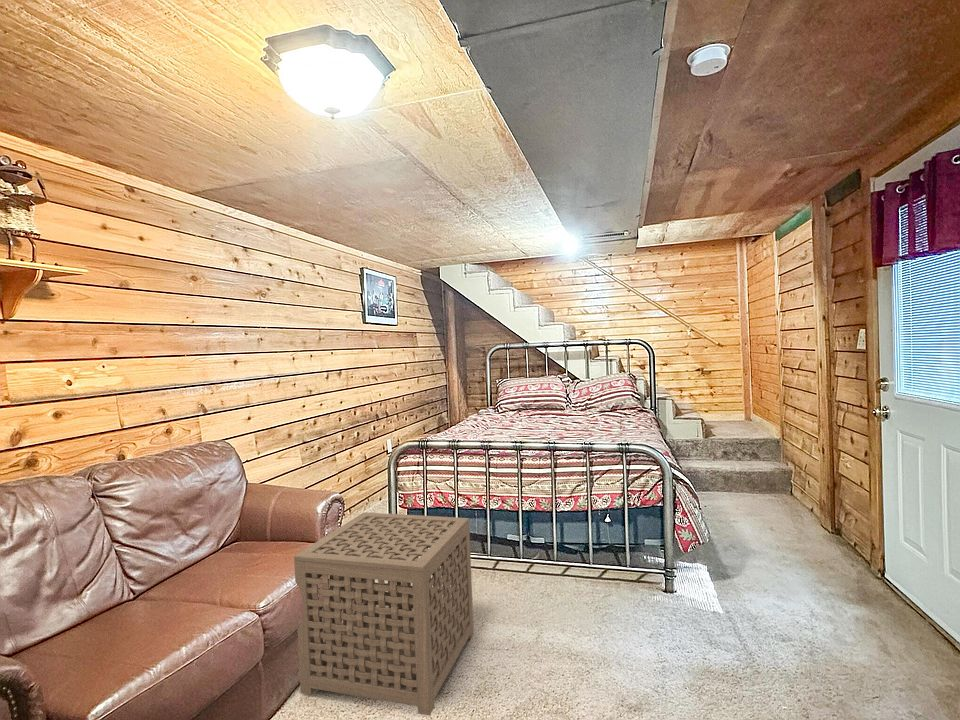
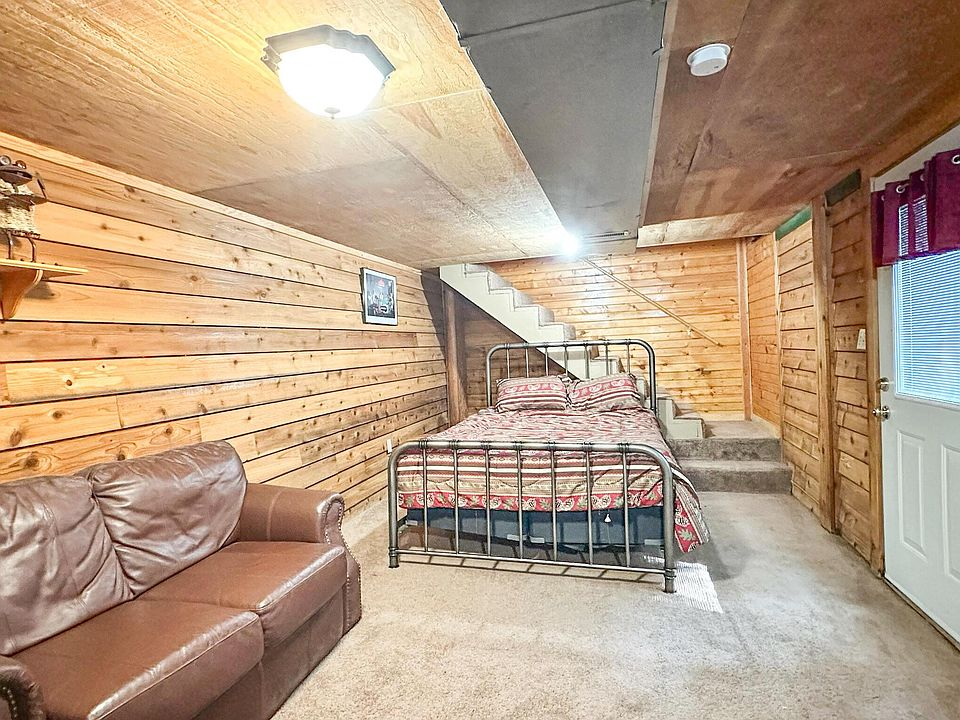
- side table (391, 598)
